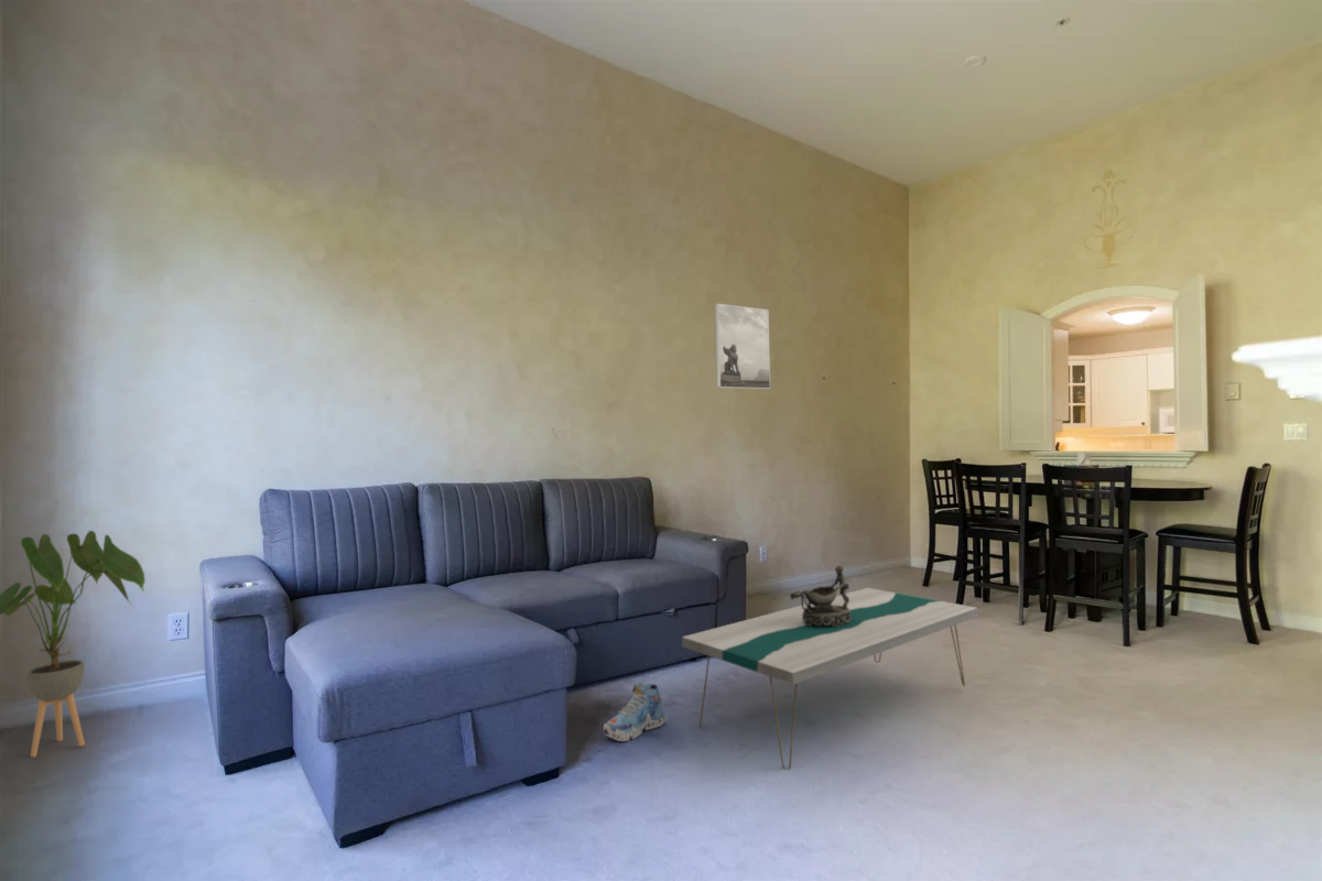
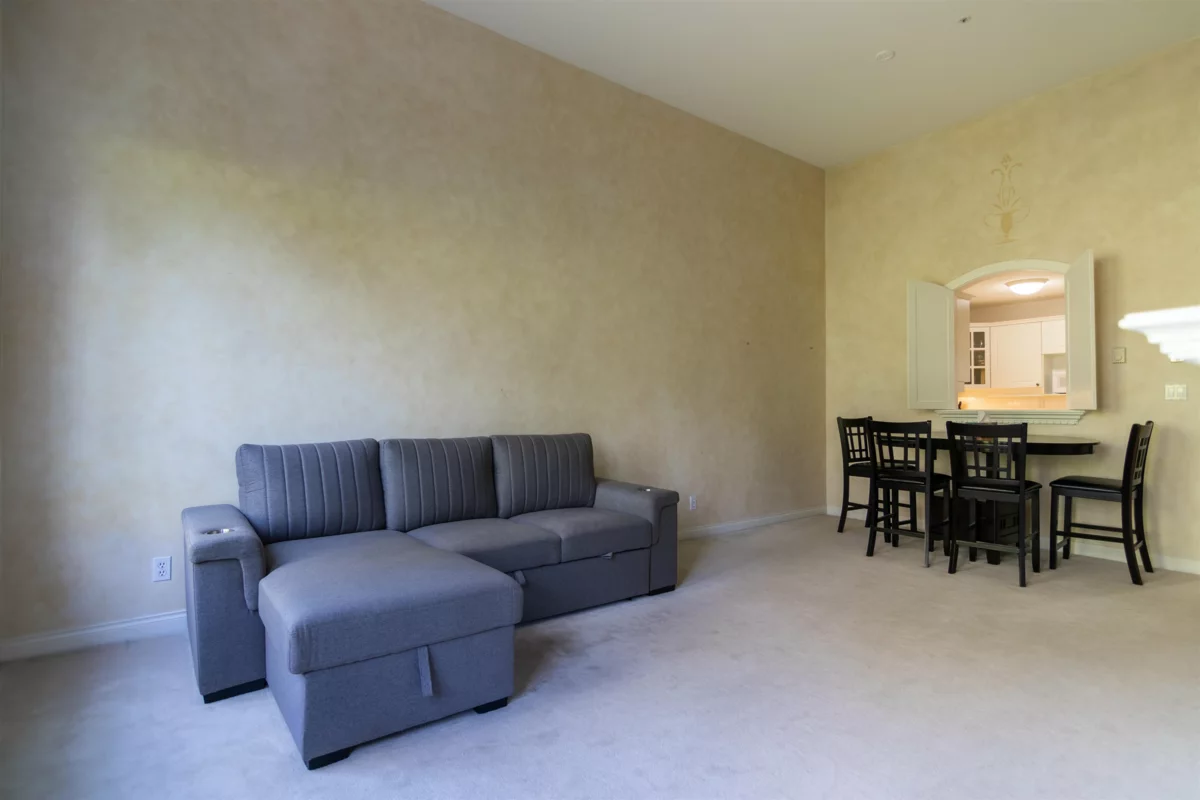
- house plant (65, 637)
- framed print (743, 347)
- decorative bowl (822, 595)
- shoe (633, 707)
- coffee table (838, 664)
